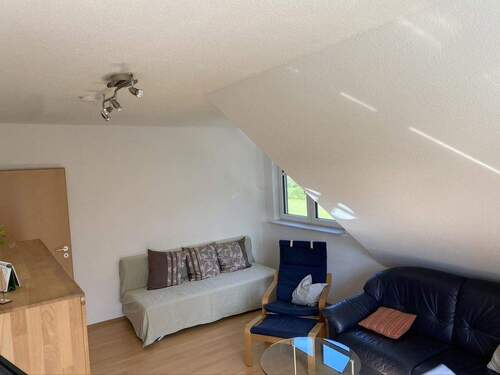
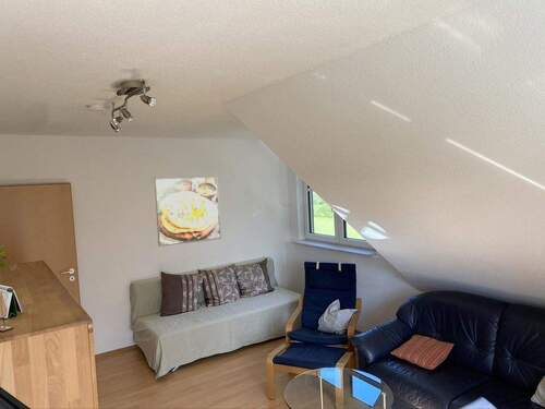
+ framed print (189, 209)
